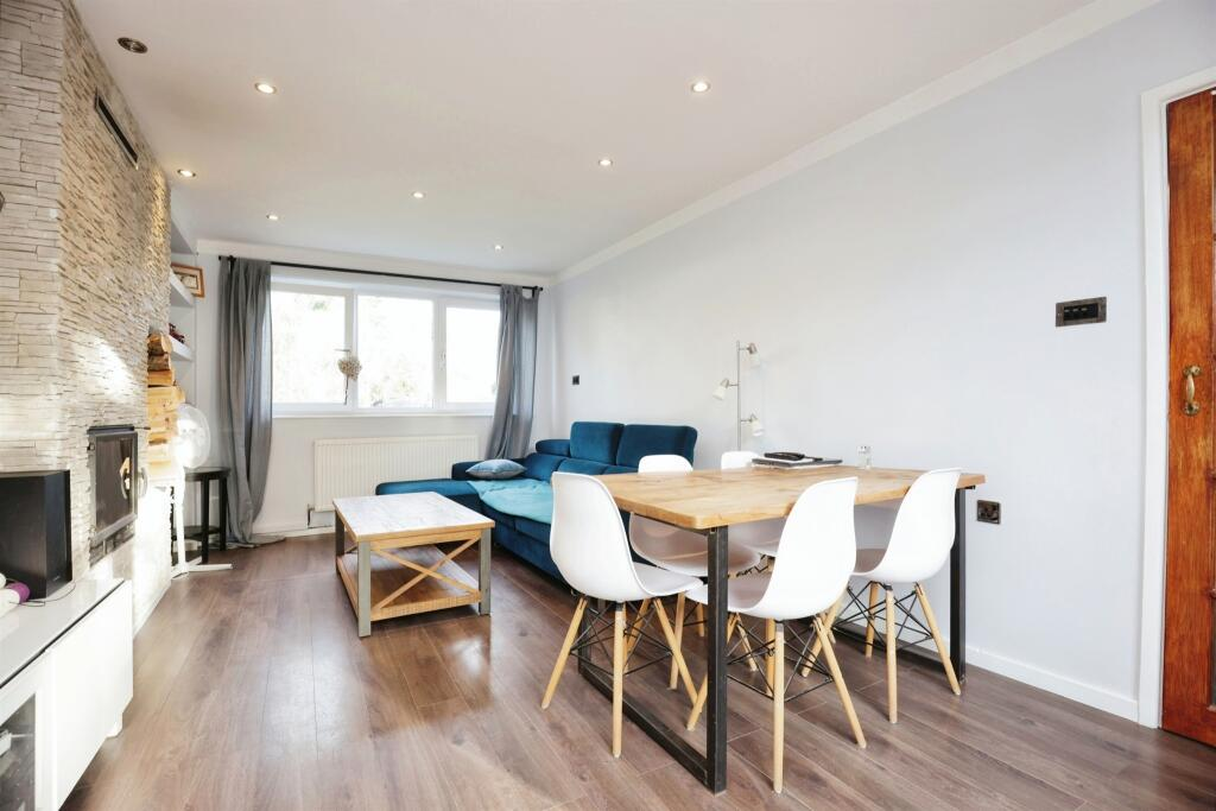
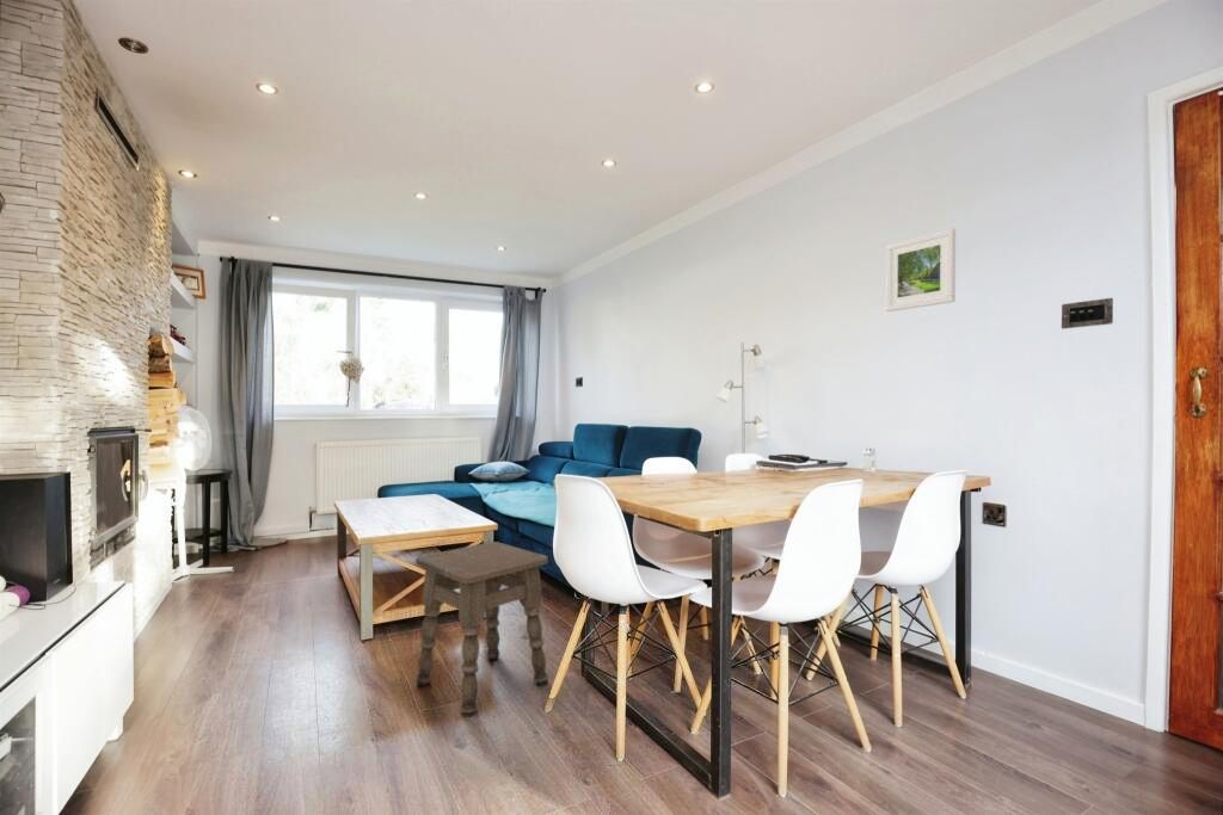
+ side table (481, 619)
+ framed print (918, 272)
